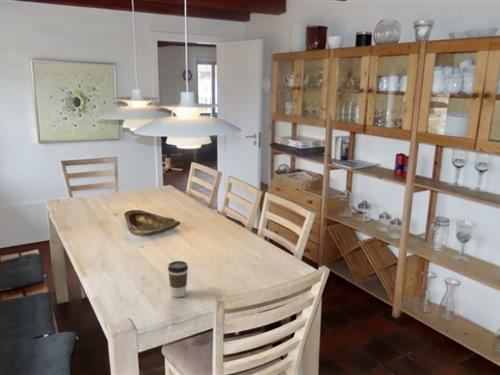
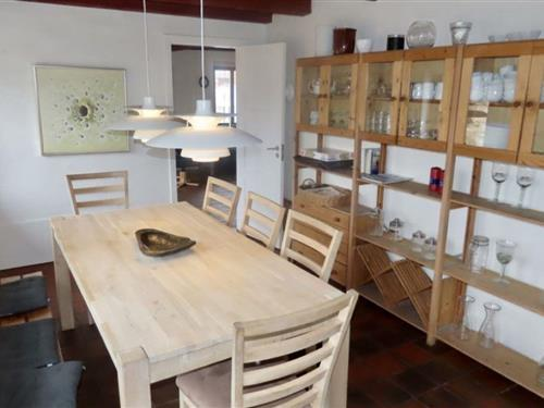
- coffee cup (178, 279)
